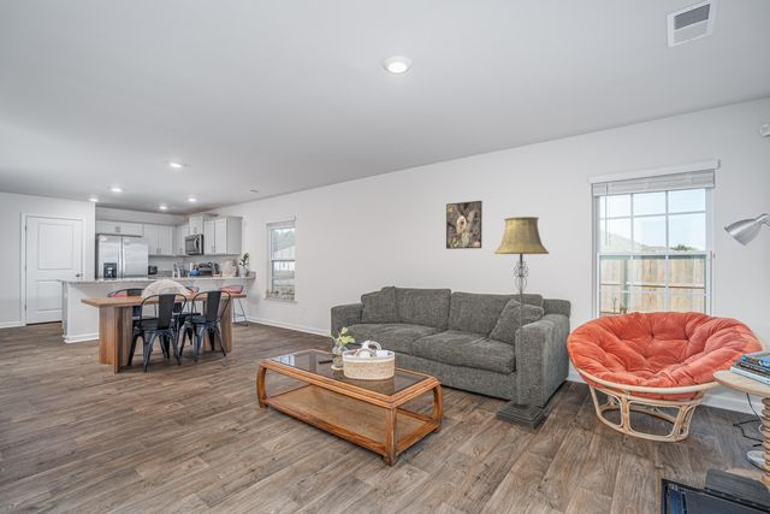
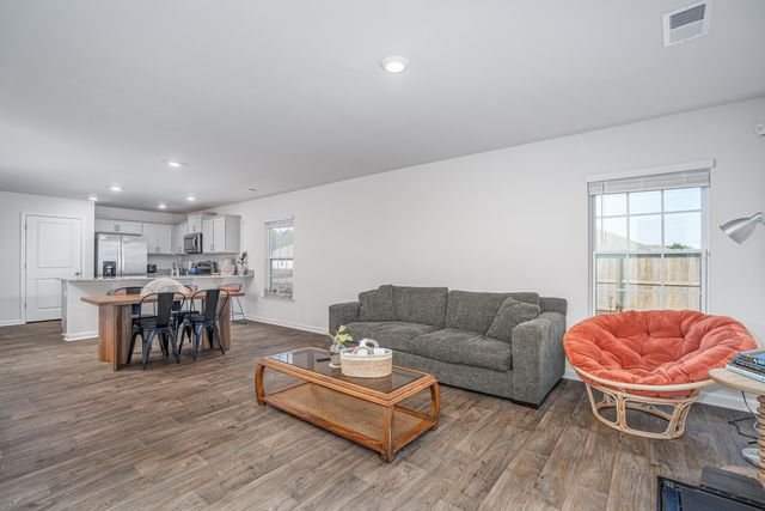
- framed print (463, 225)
- floor lamp (520, 318)
